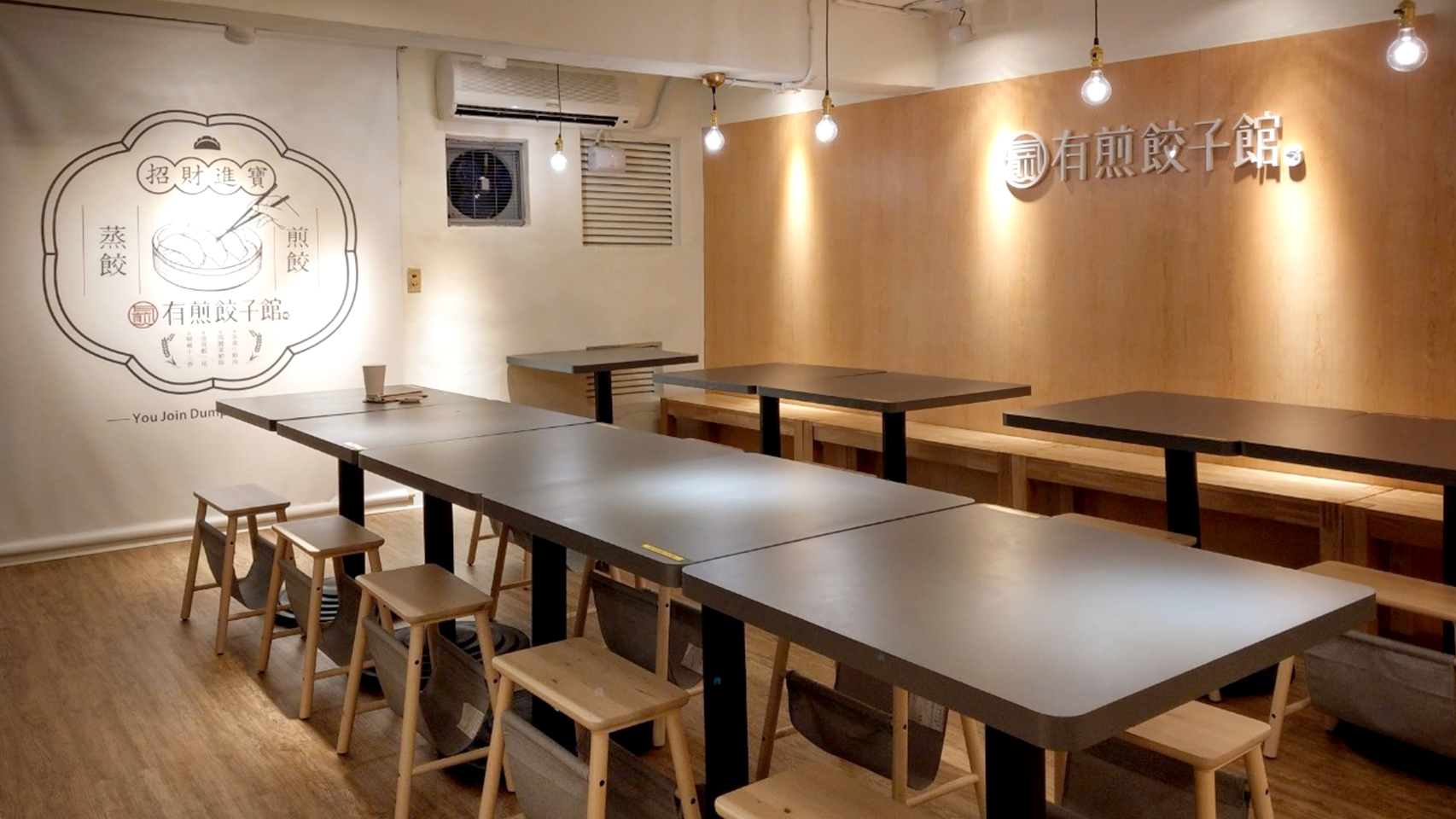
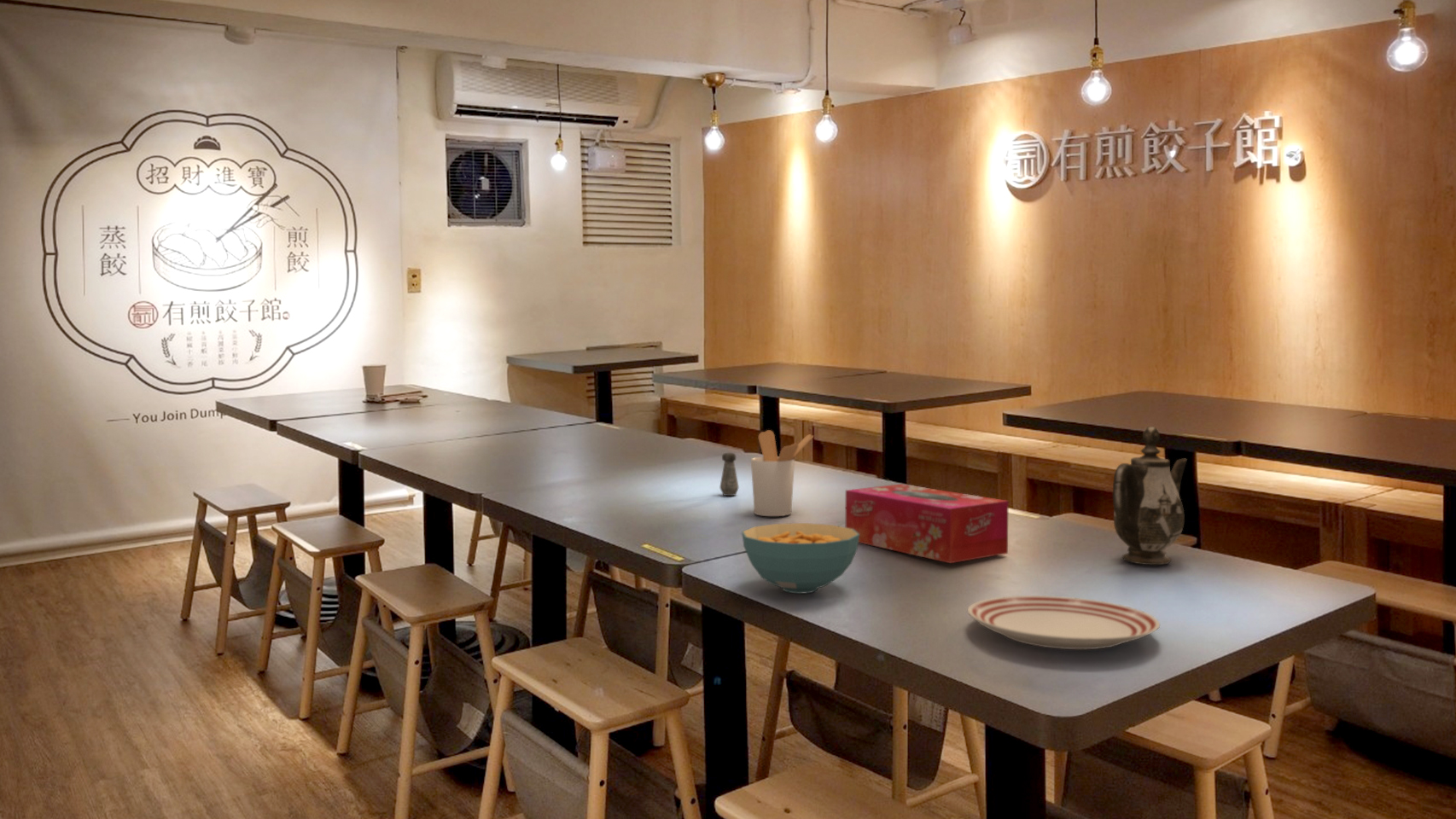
+ utensil holder (783, 472)
+ salt shaker (729, 473)
+ tissue box (923, 520)
+ dinner plate (1061, 624)
+ teapot (1150, 493)
+ cereal bowl (800, 561)
